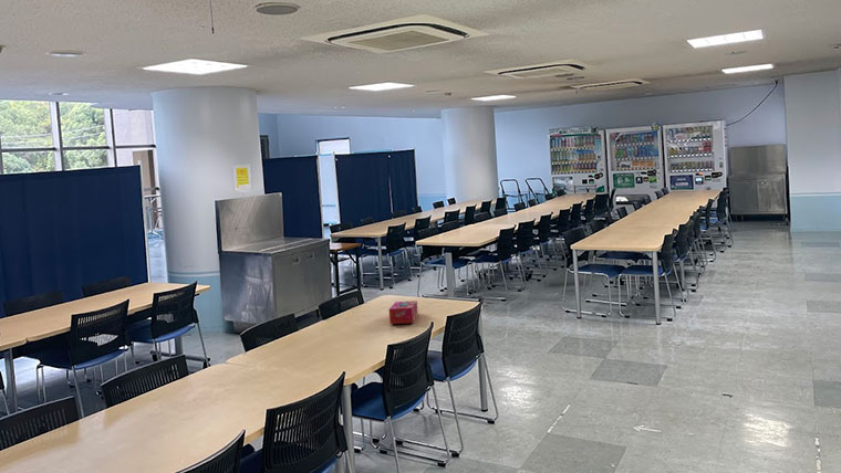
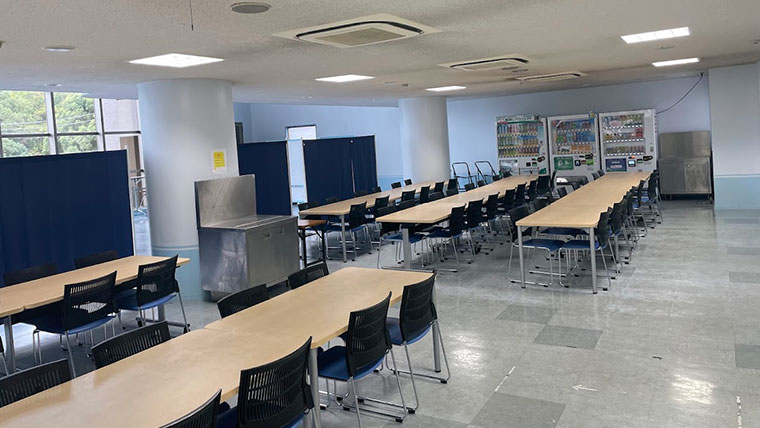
- tissue box (404, 312)
